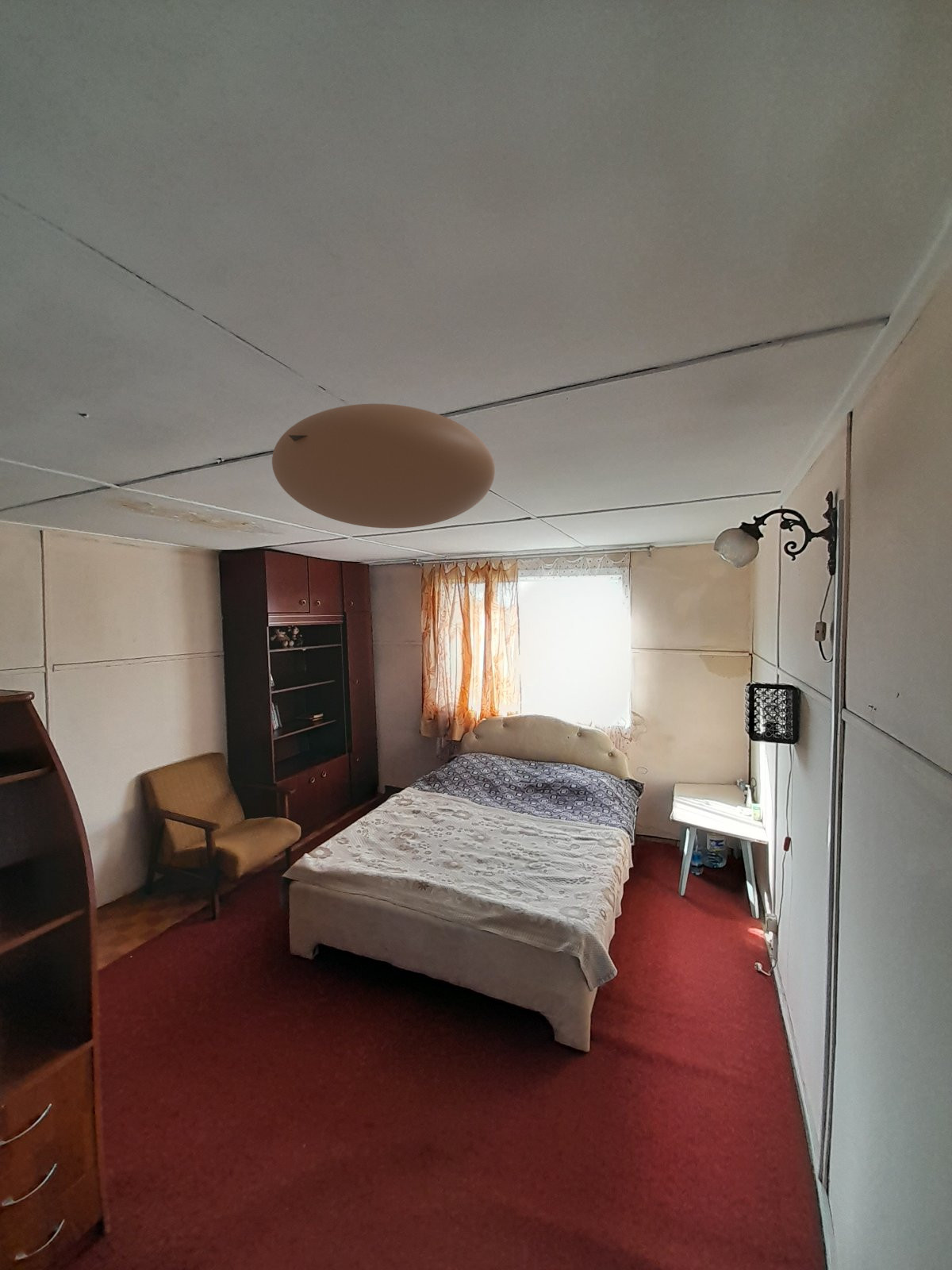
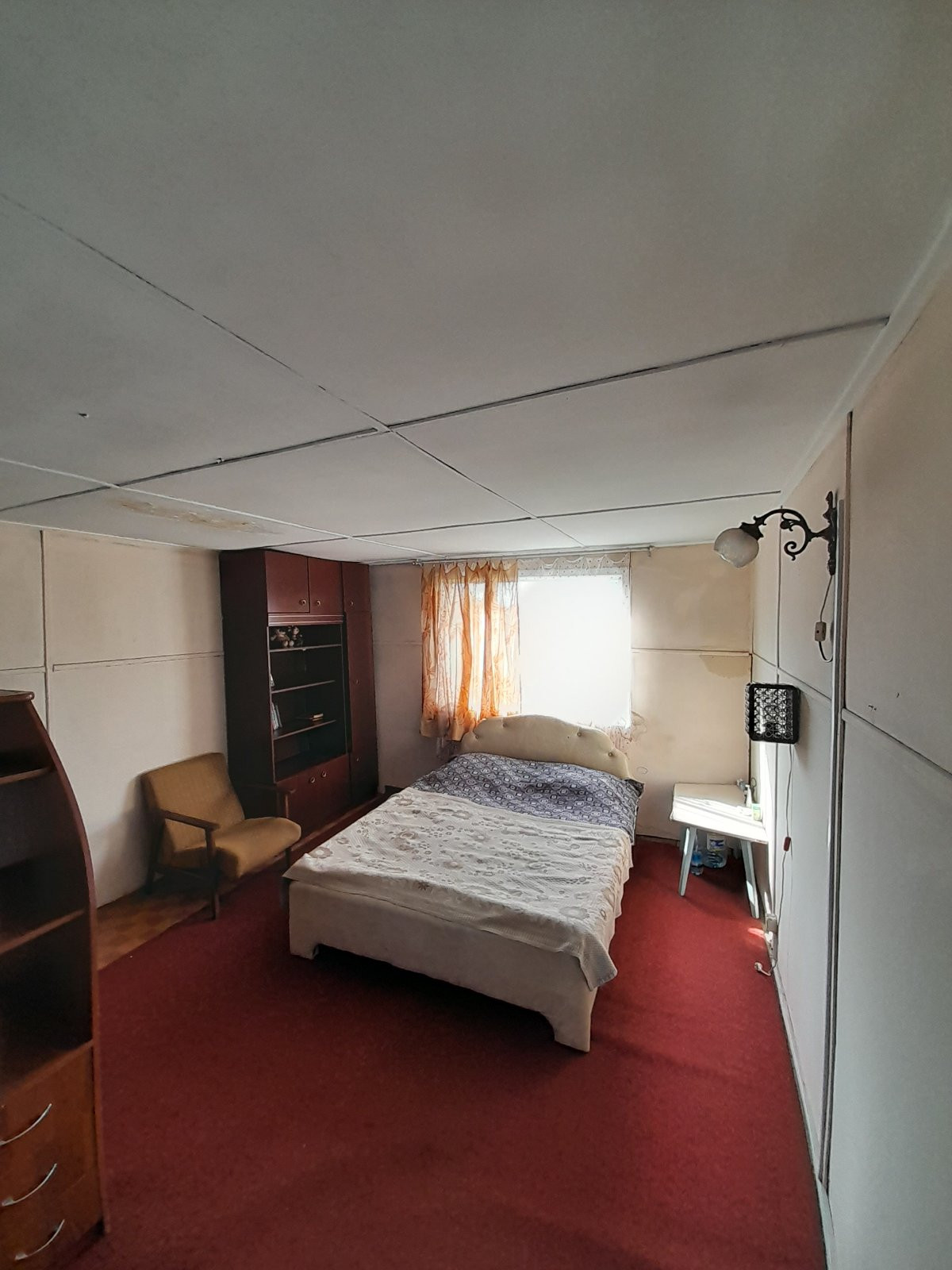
- ceiling light (387, 474)
